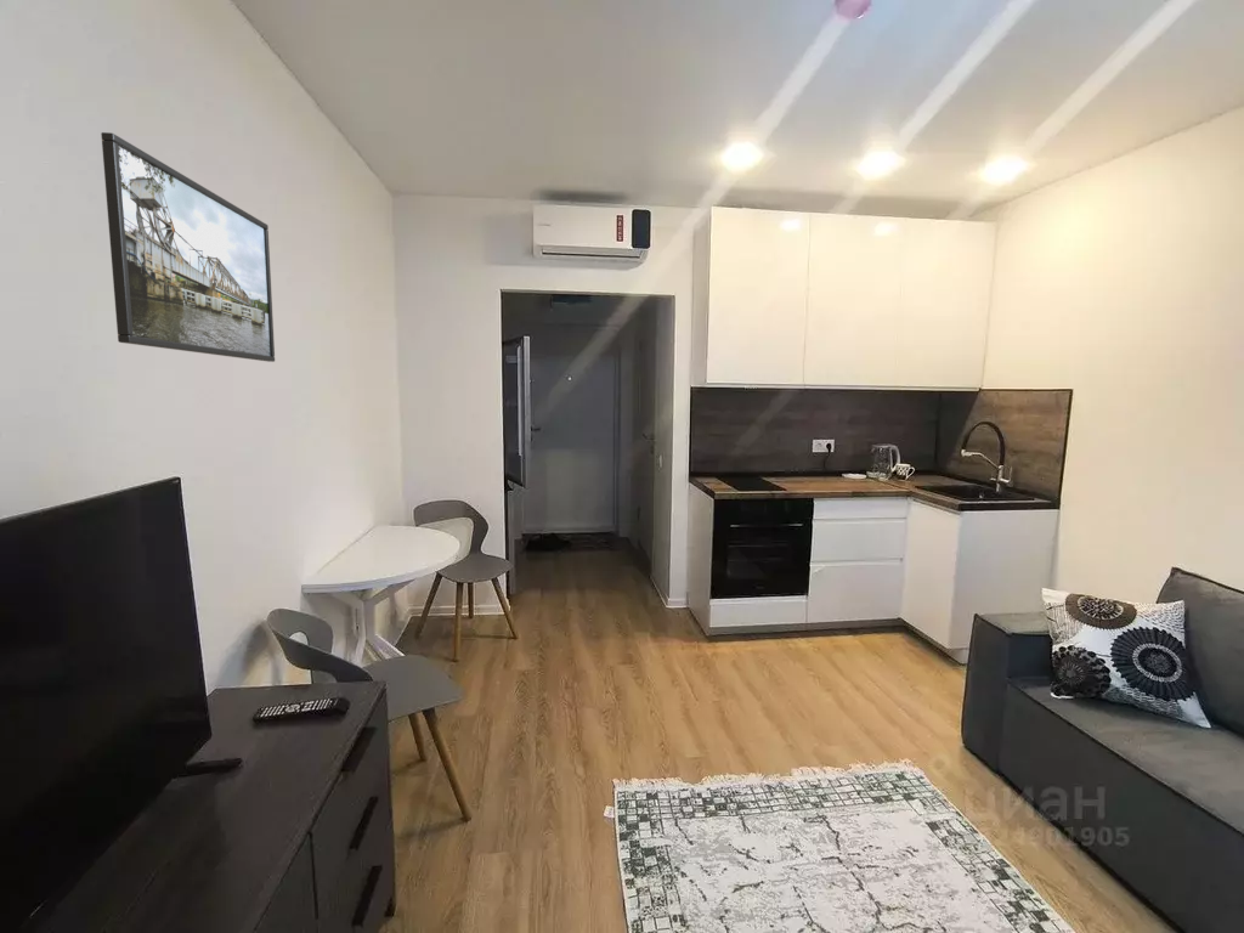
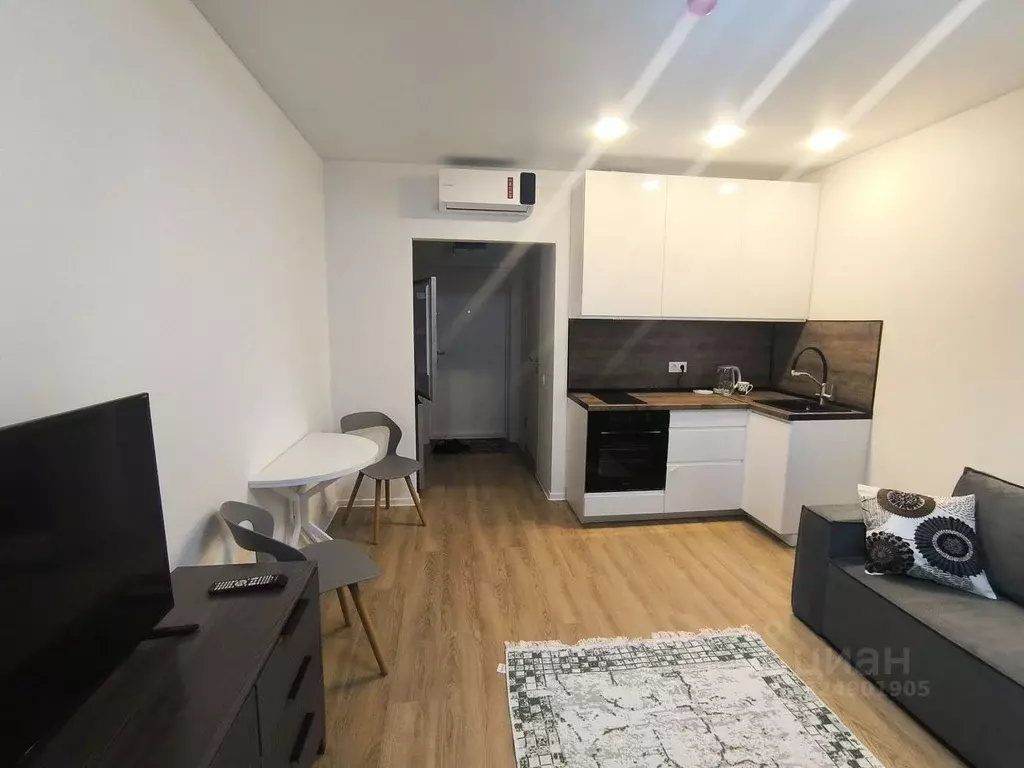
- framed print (207, 272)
